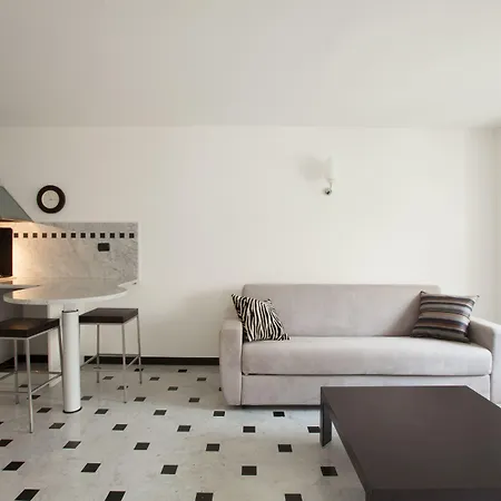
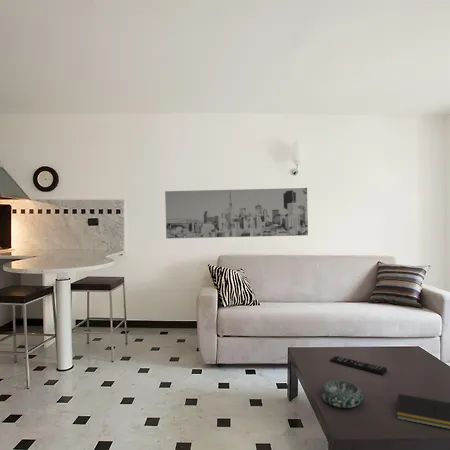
+ remote control (357, 364)
+ wall art (236, 213)
+ notepad (425, 410)
+ decorative bowl (341, 393)
